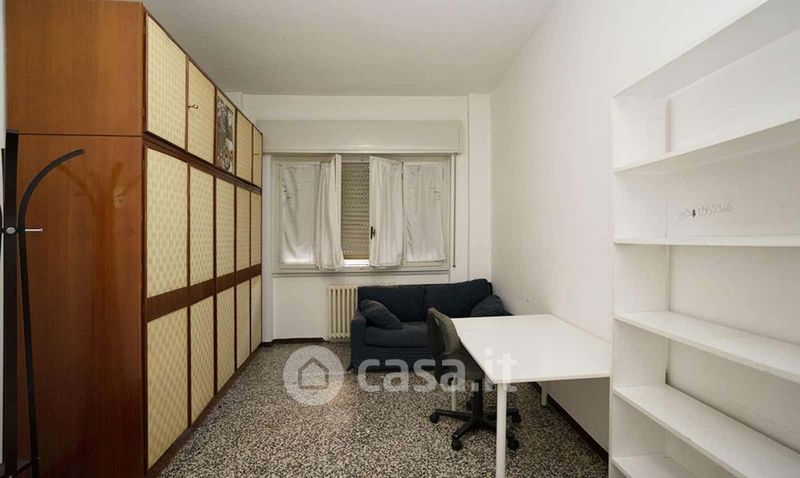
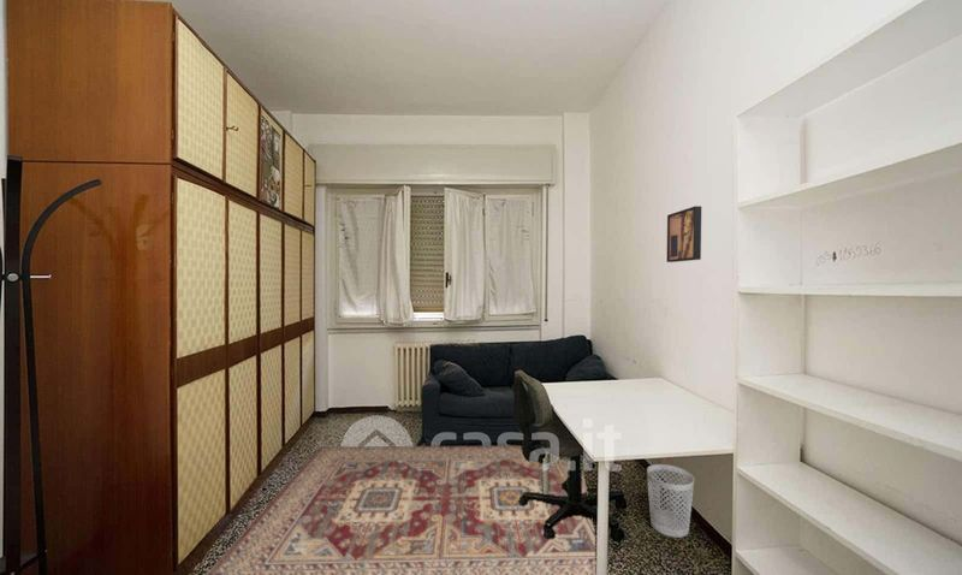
+ rug (445, 498)
+ wall art (683, 236)
+ wastebasket (669, 499)
